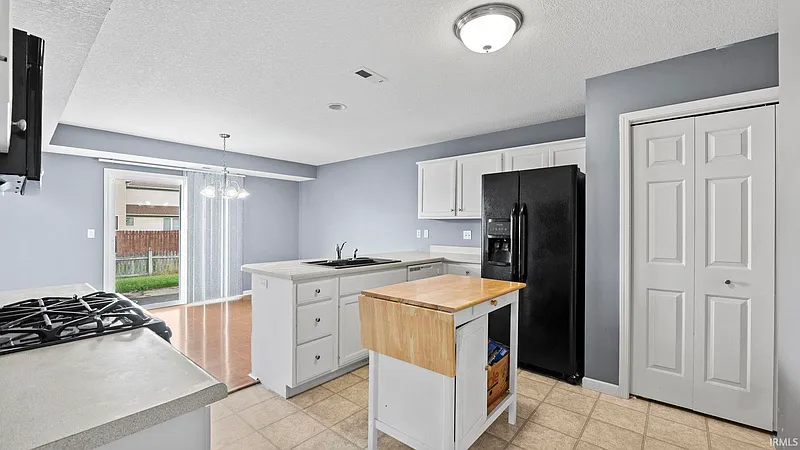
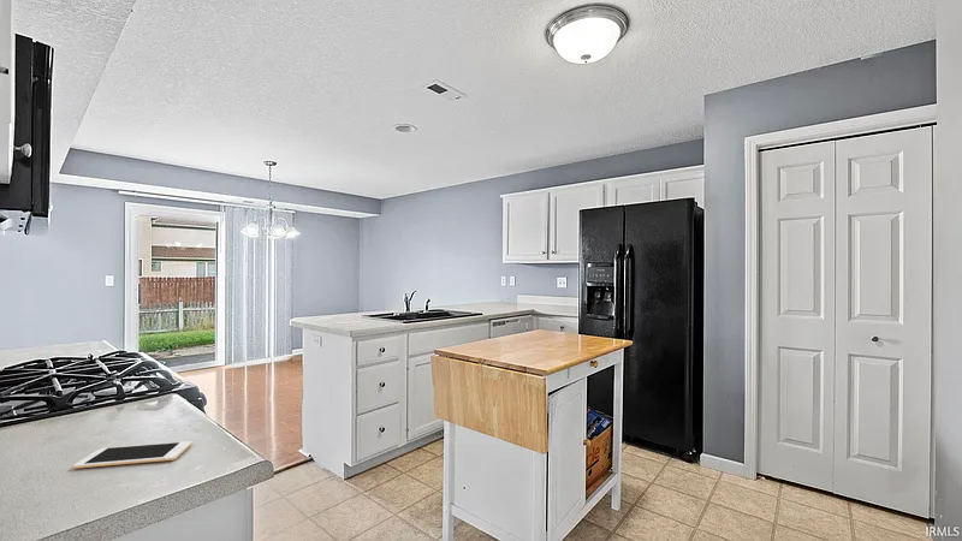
+ cell phone (136, 453)
